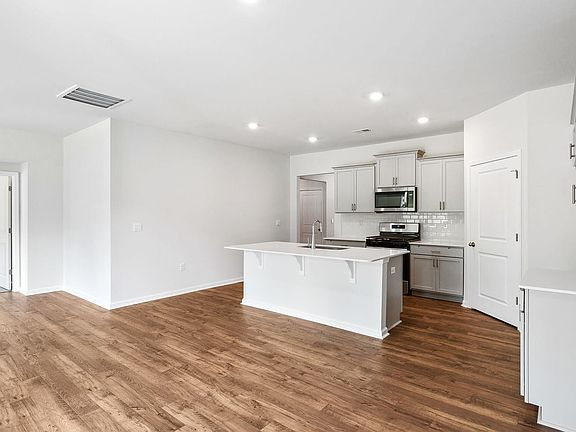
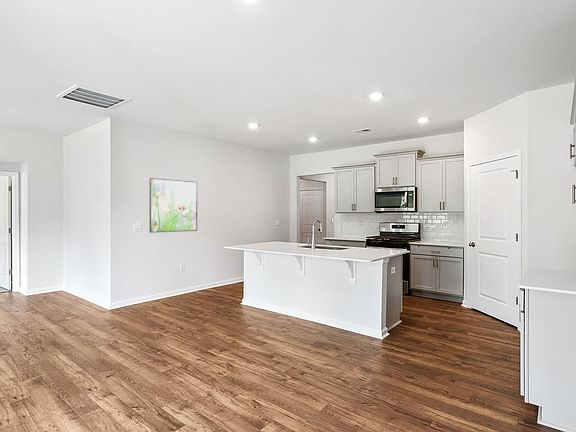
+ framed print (174, 205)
